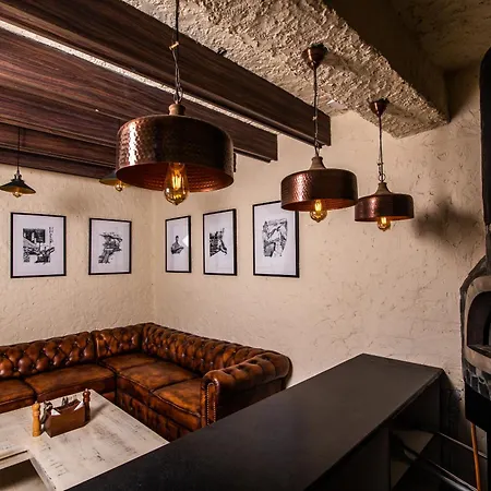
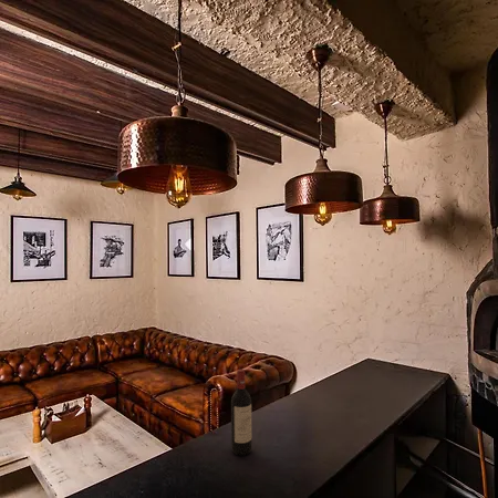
+ wine bottle (241, 409)
